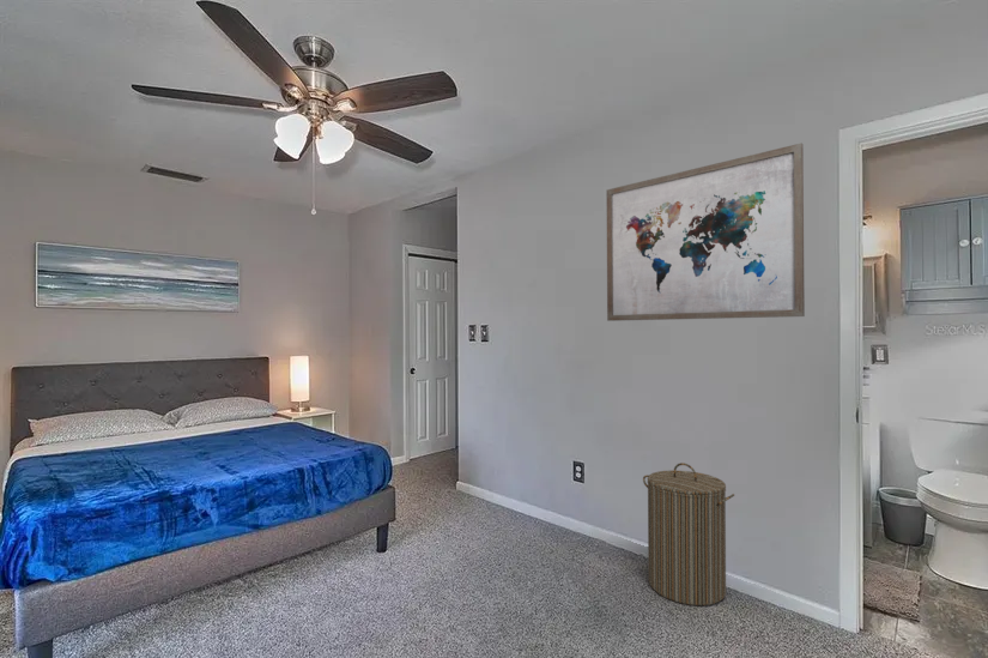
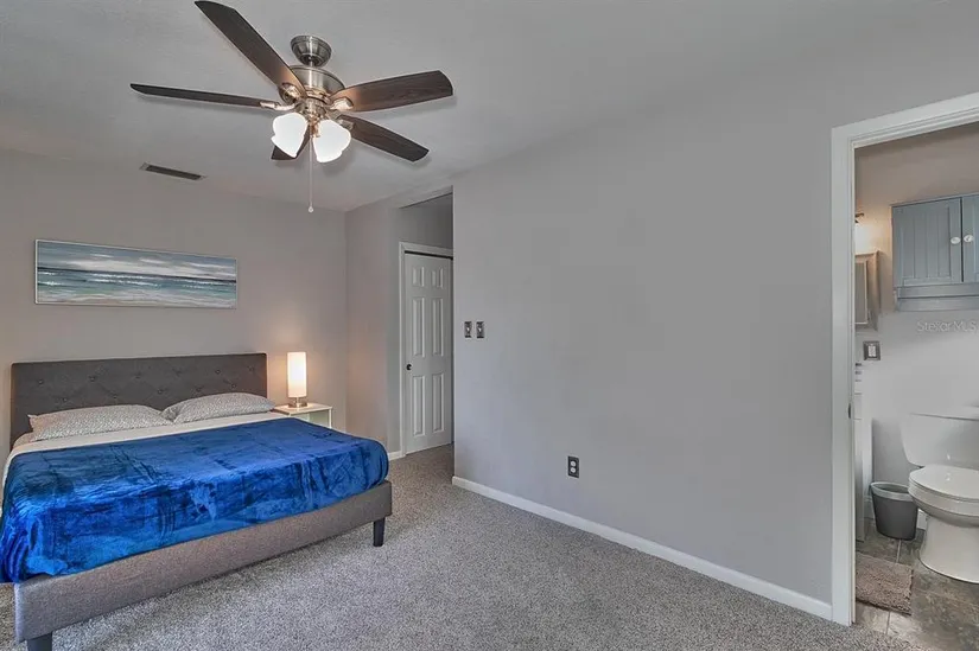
- wall art (691, 243)
- laundry hamper (685, 525)
